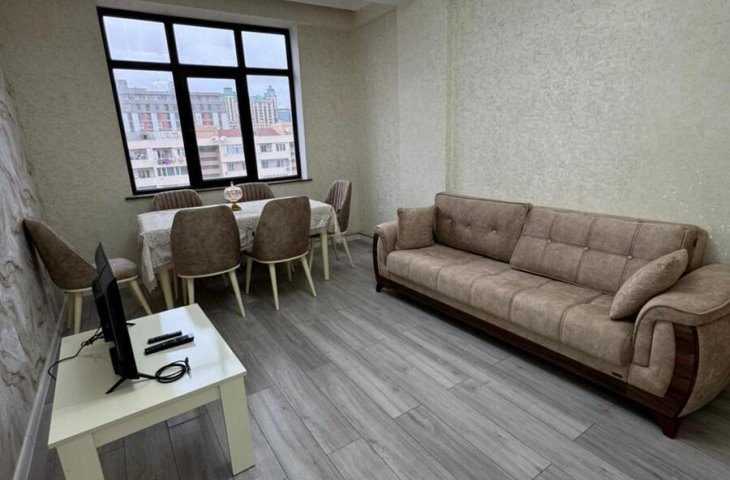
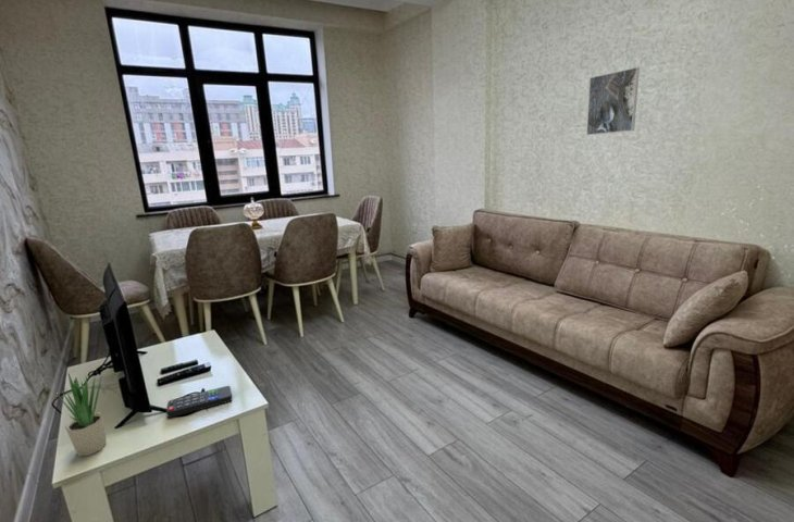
+ remote control (200, 400)
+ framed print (611, 103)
+ potted plant (85, 409)
